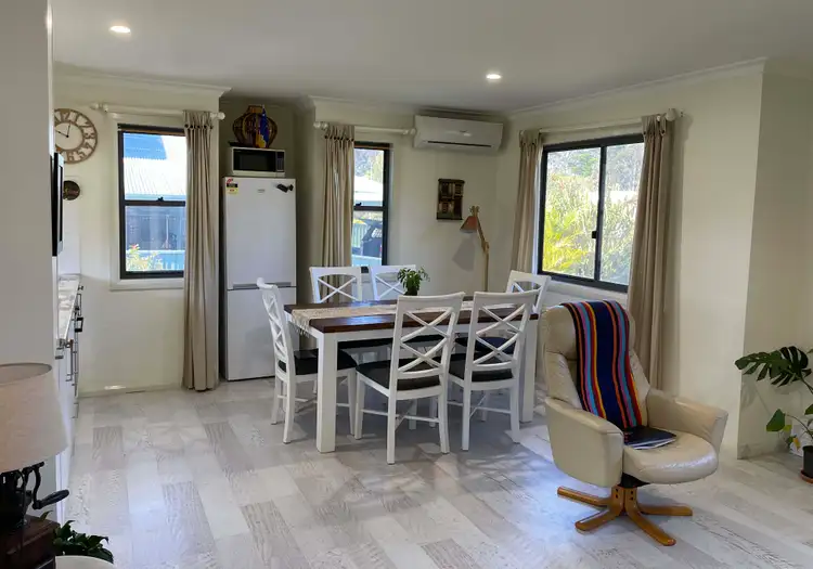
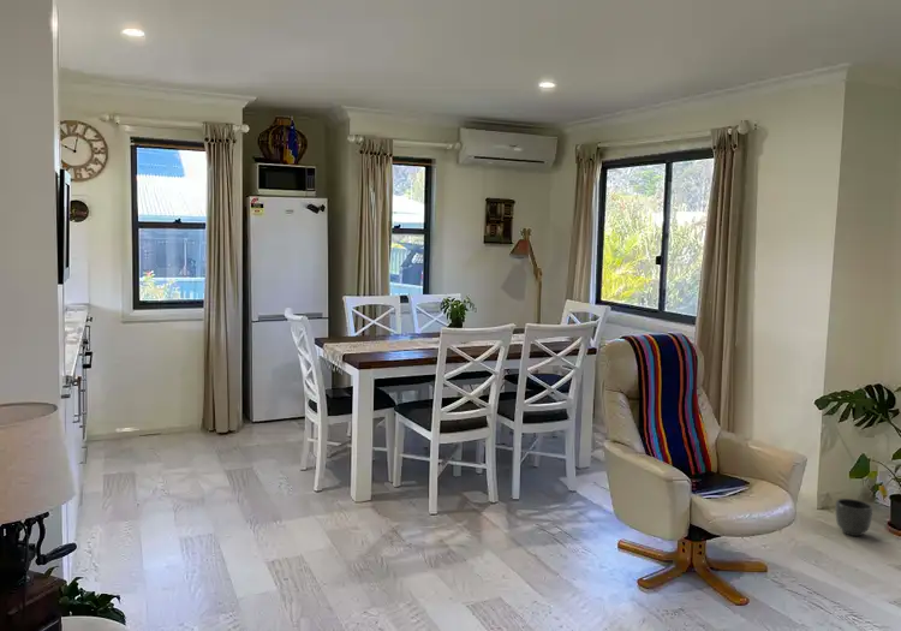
+ planter (853, 518)
